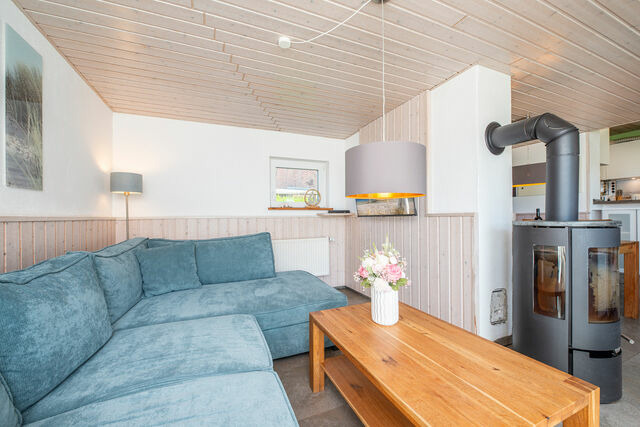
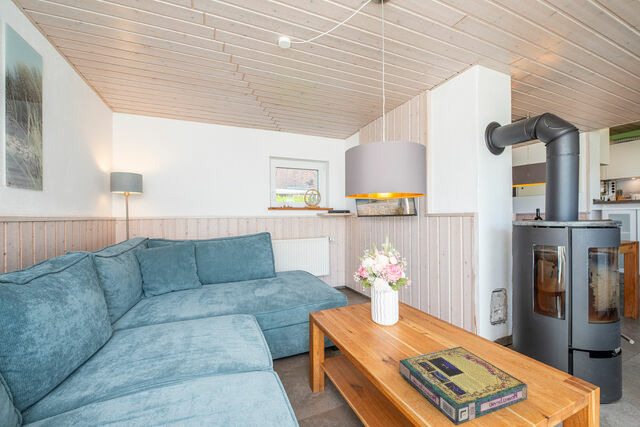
+ video game box (458, 378)
